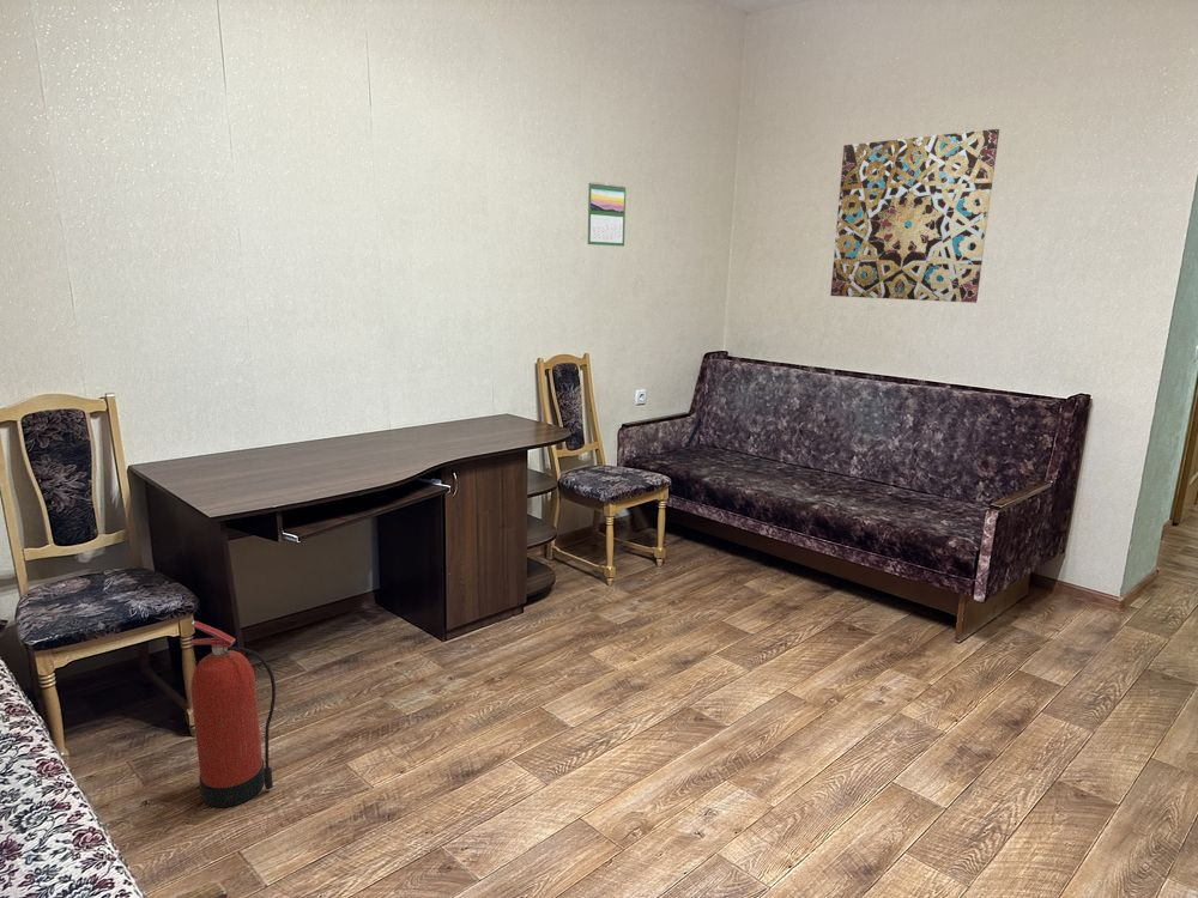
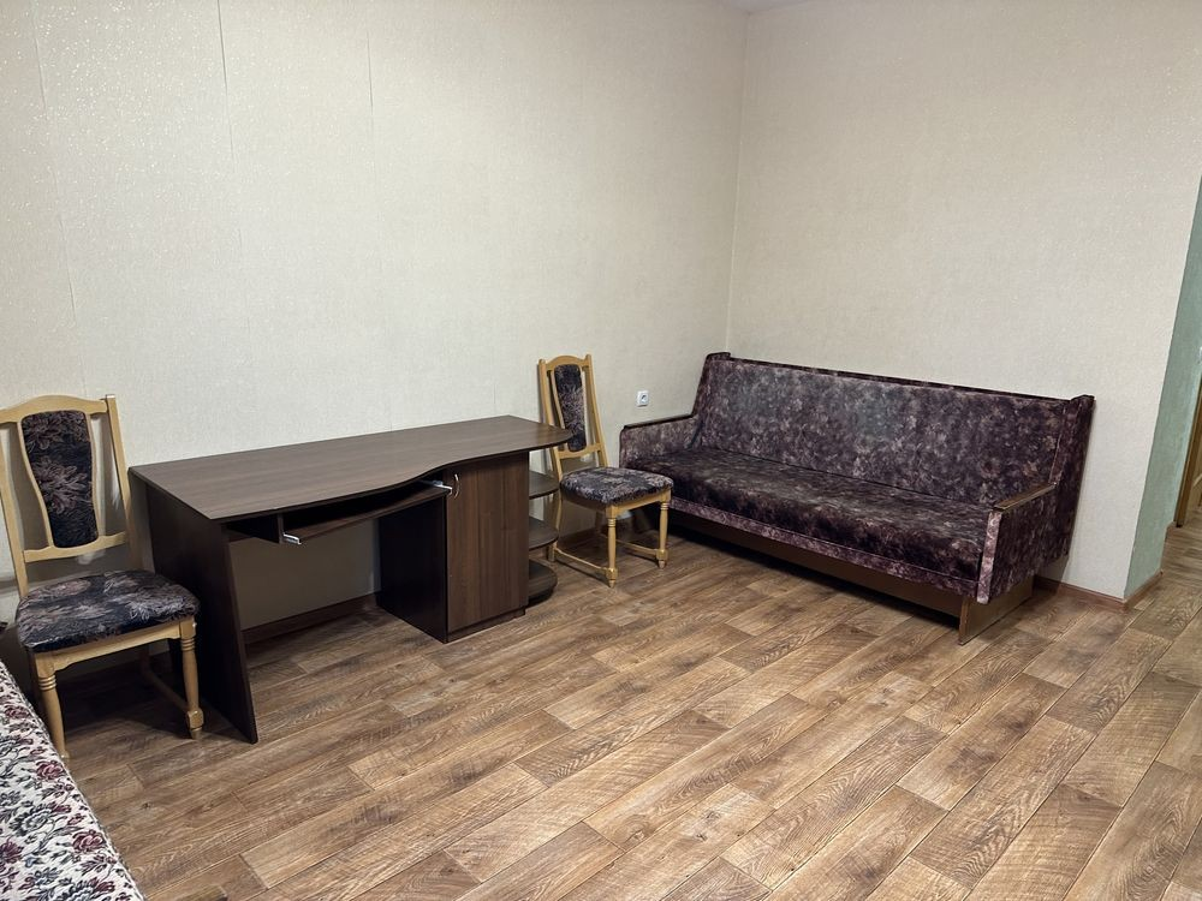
- calendar (606, 213)
- wall art (907, 220)
- fire extinguisher (237, 709)
